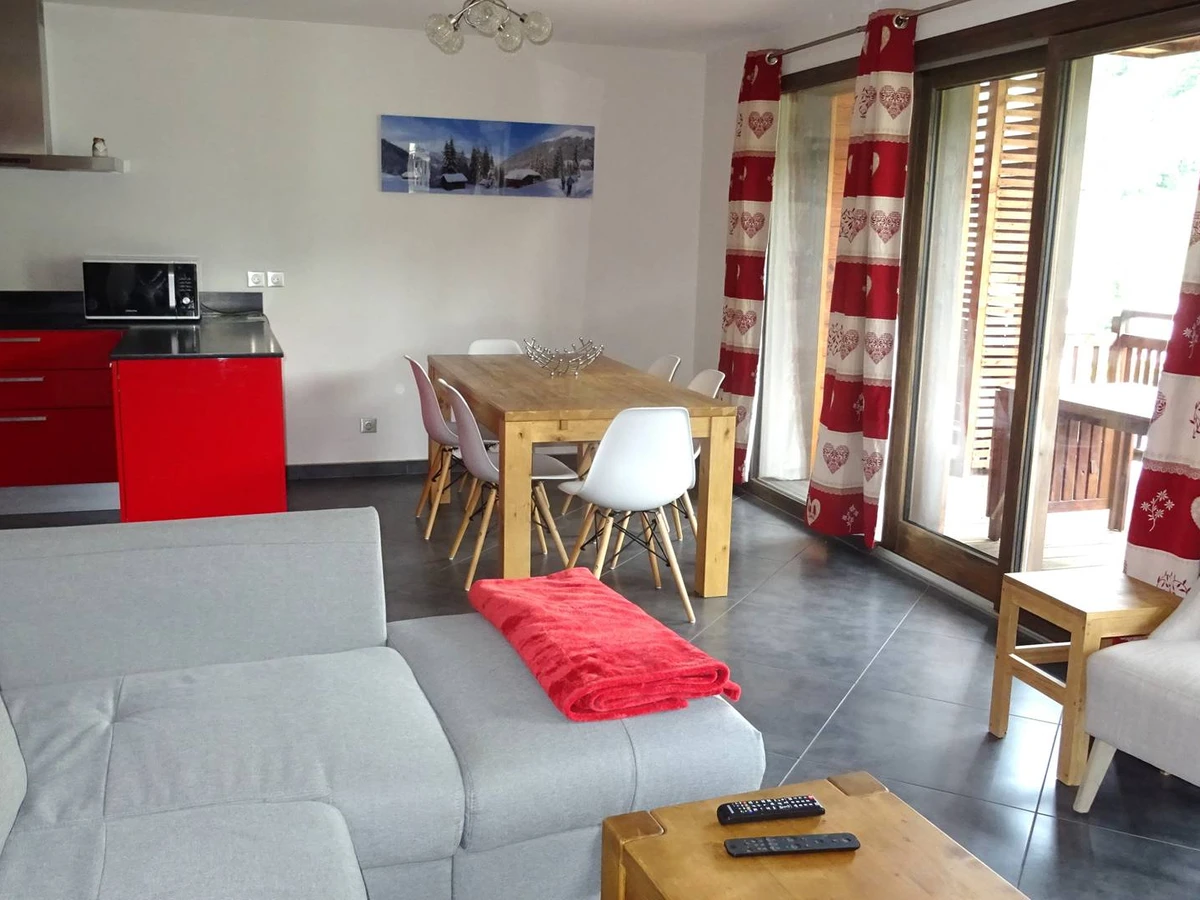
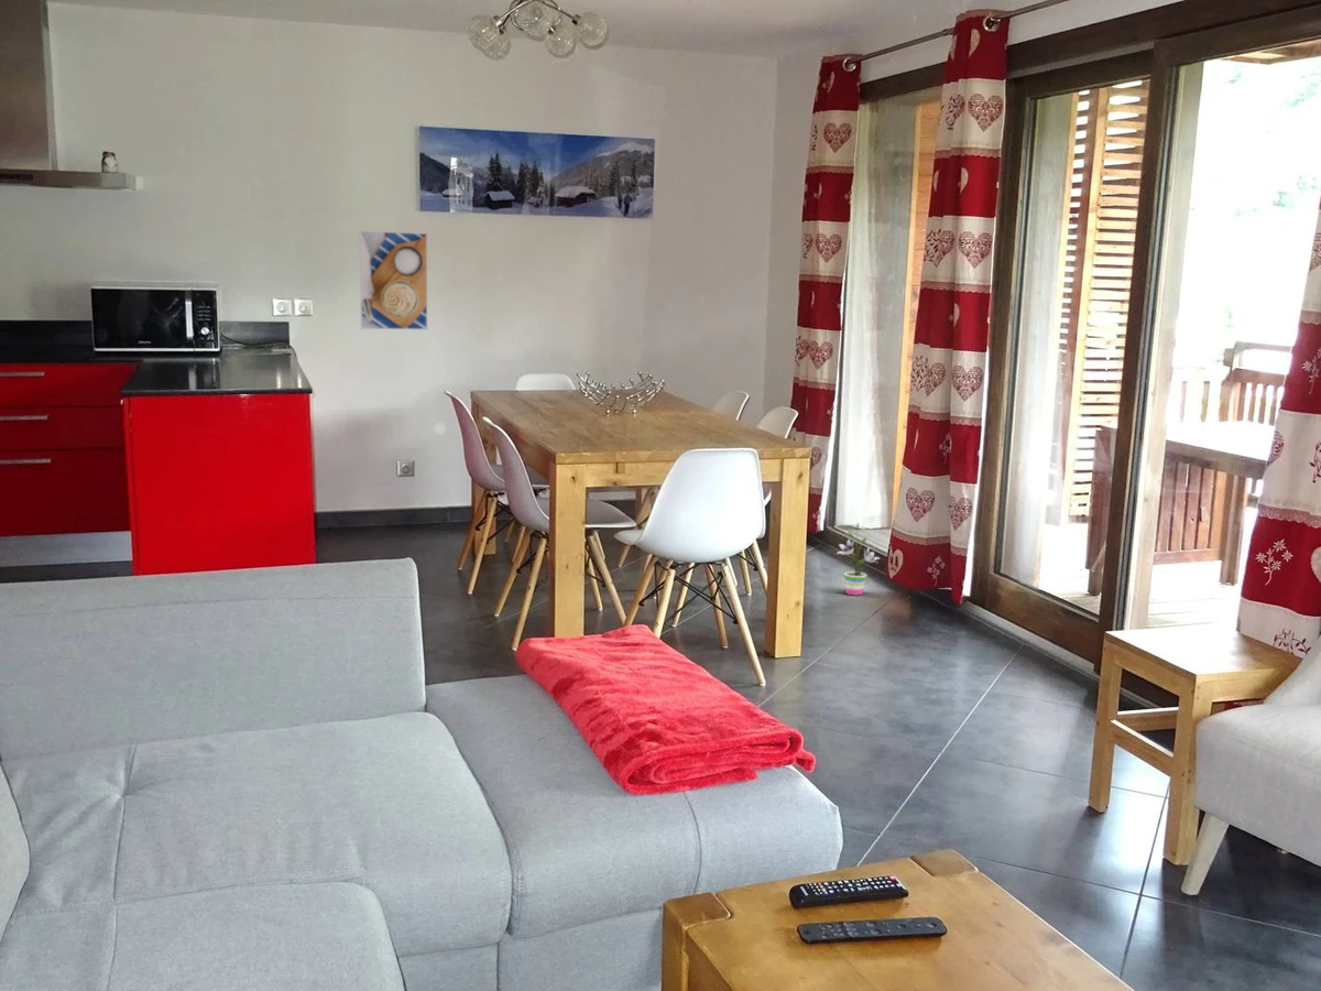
+ potted plant (856, 559)
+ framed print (393, 281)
